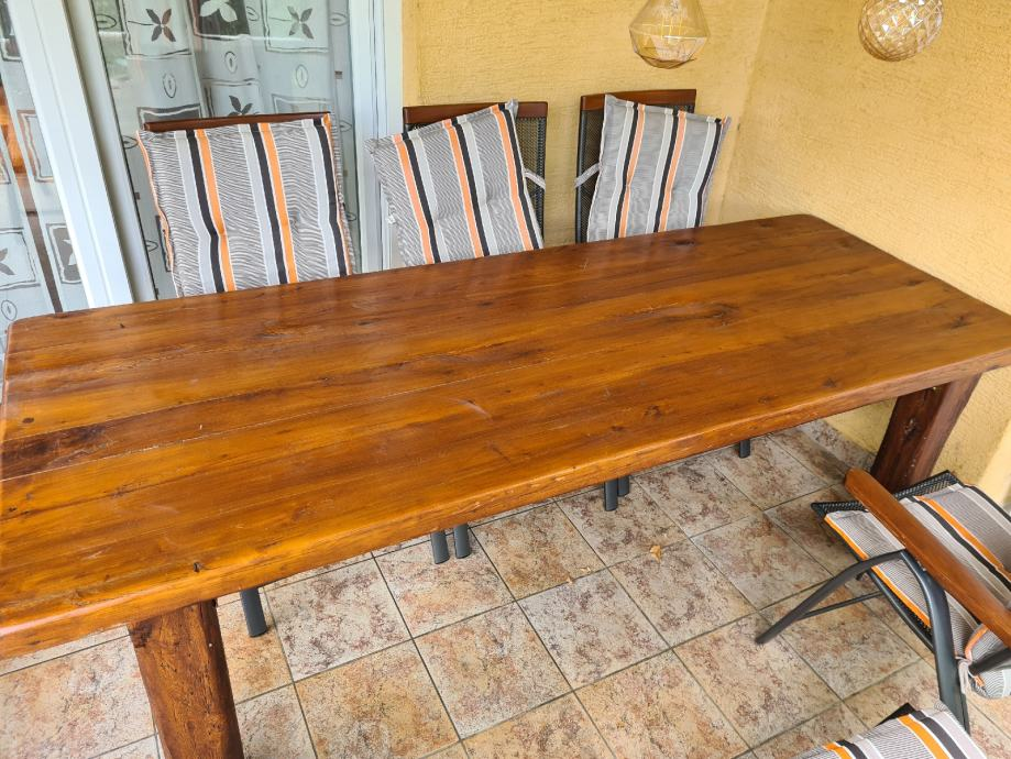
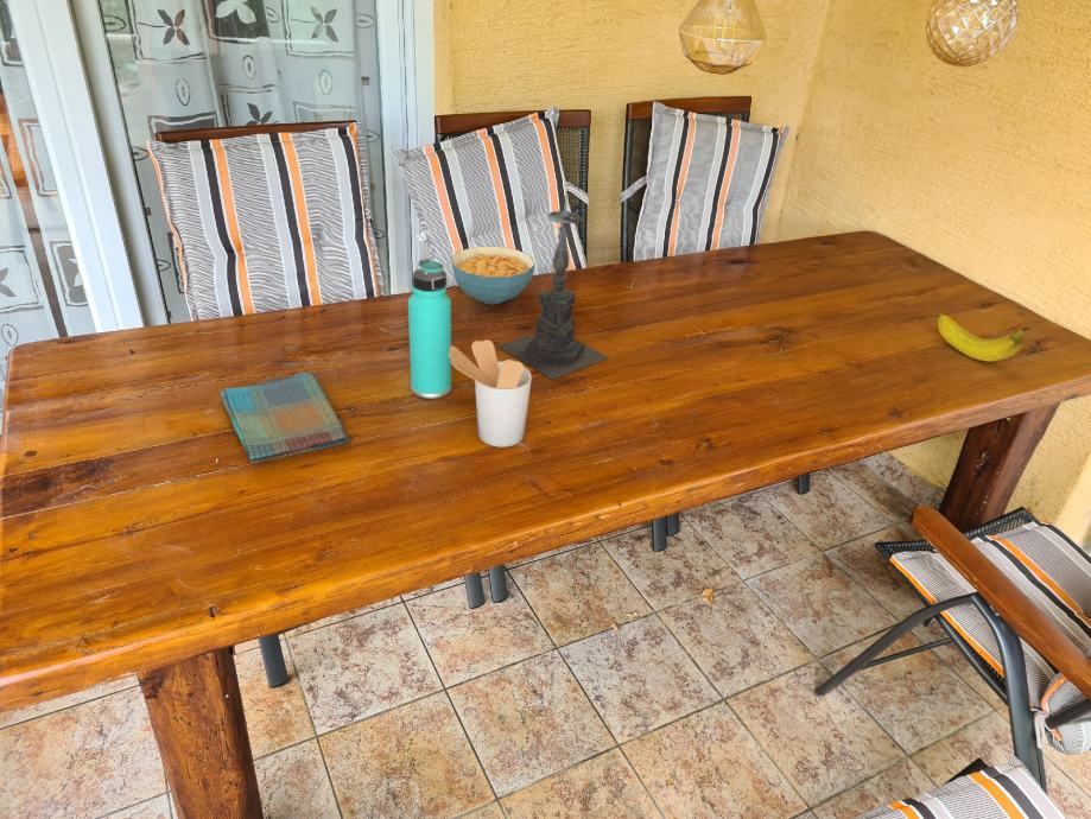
+ thermos bottle (430, 328)
+ fruit (975, 336)
+ dish towel (283, 414)
+ cereal bowl (491, 280)
+ candle holder (558, 275)
+ utensil holder (488, 392)
